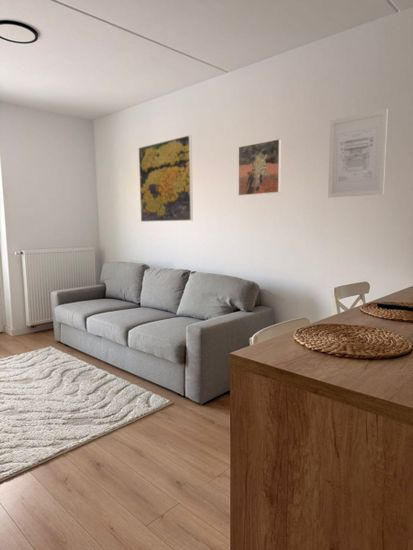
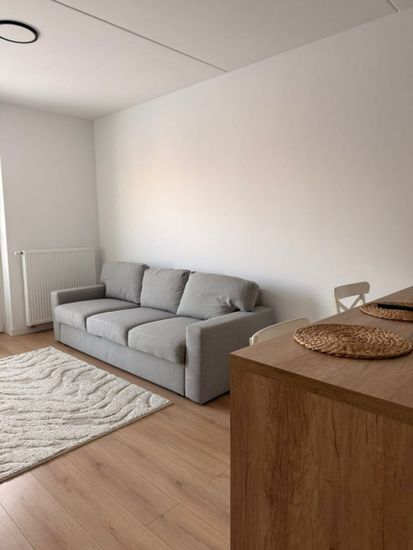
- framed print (164, 182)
- wall art (356, 156)
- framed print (258, 168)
